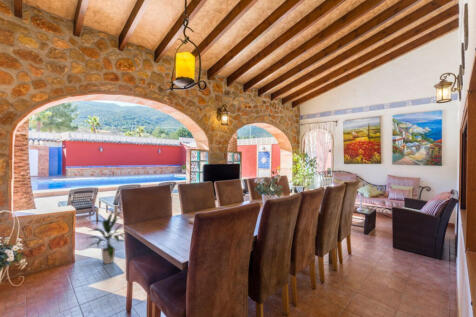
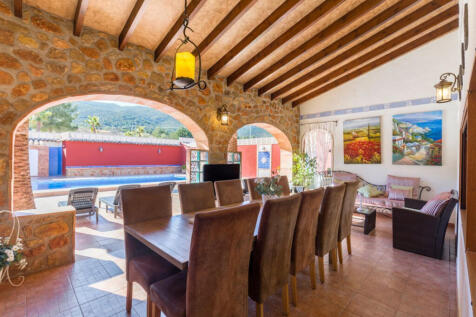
- indoor plant (107, 237)
